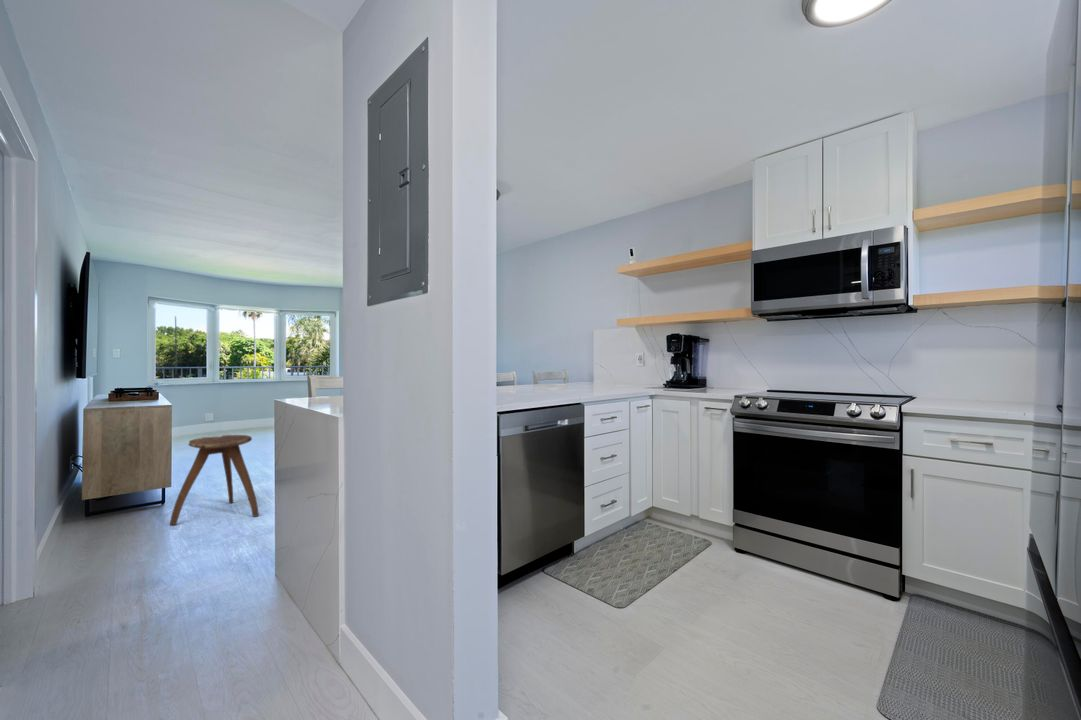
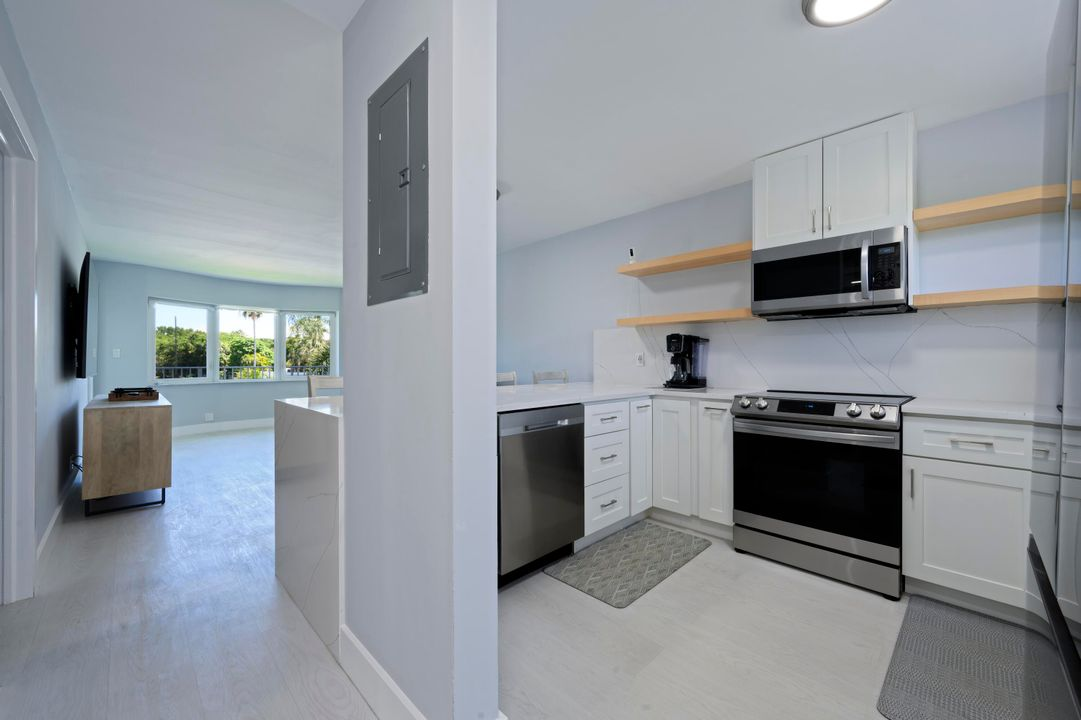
- stool (228, 474)
